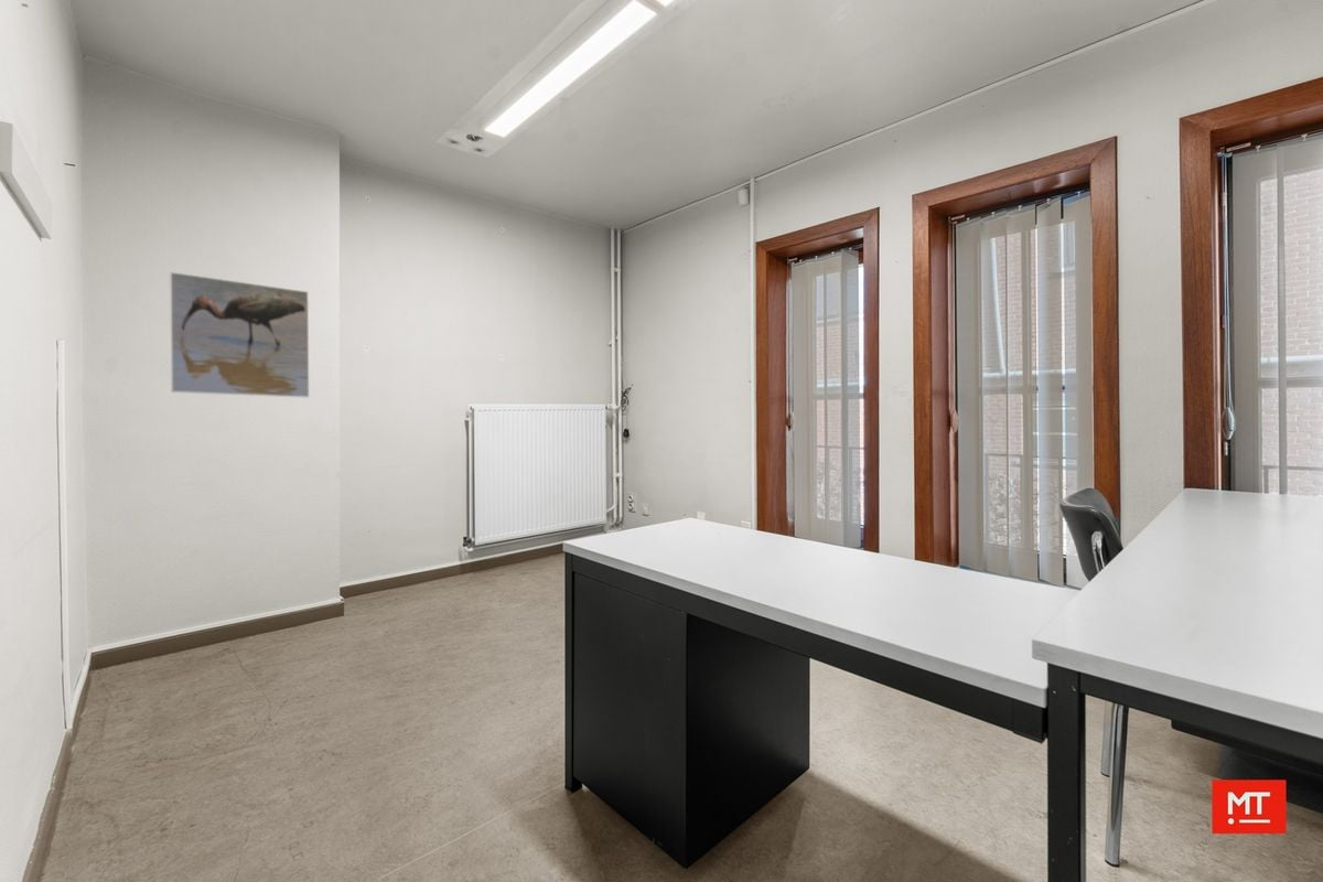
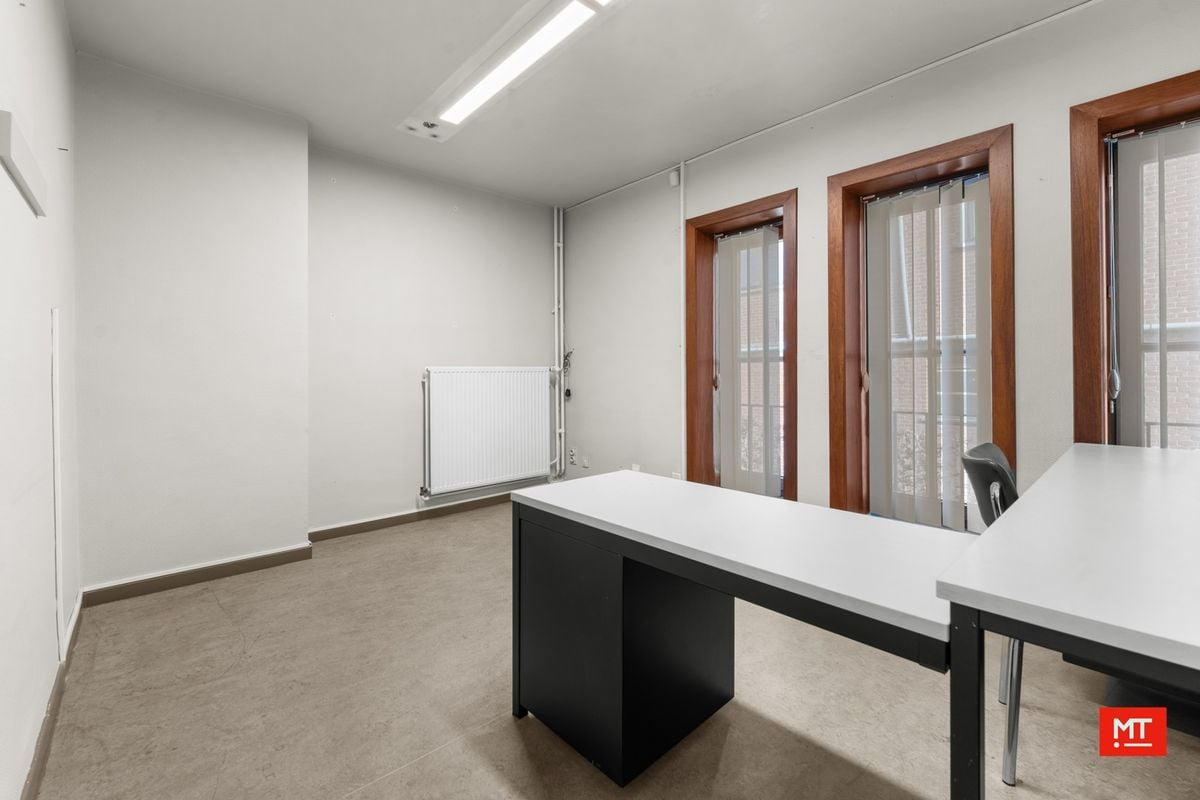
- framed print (244, 338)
